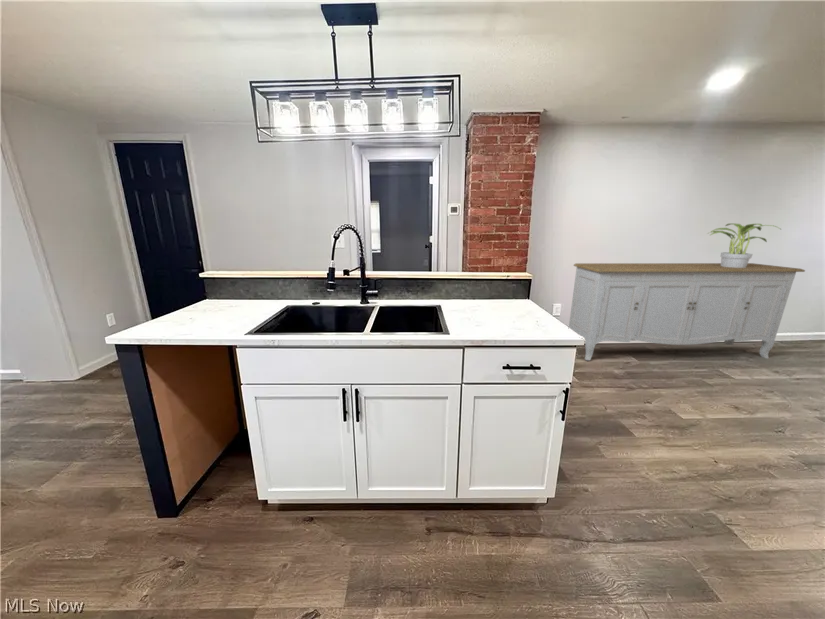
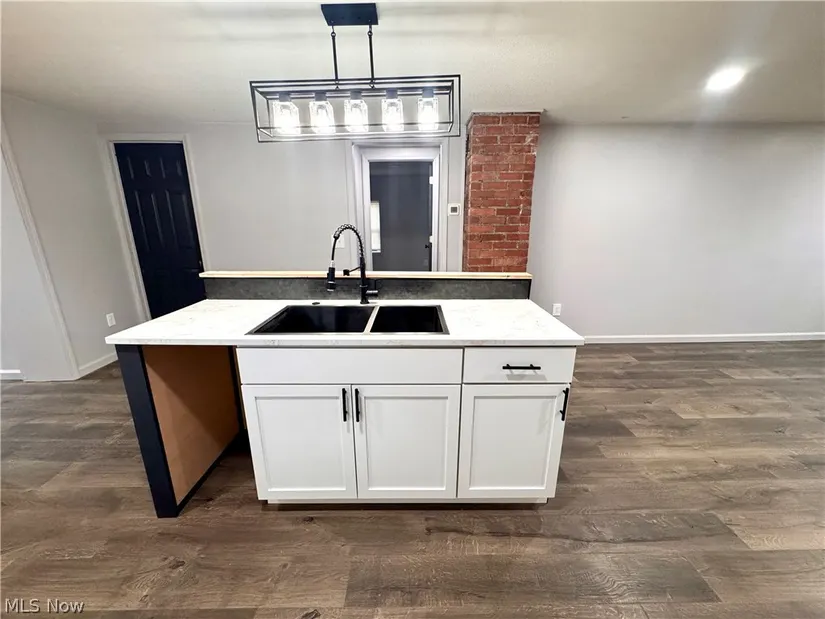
- potted plant (737, 245)
- sideboard (671, 310)
